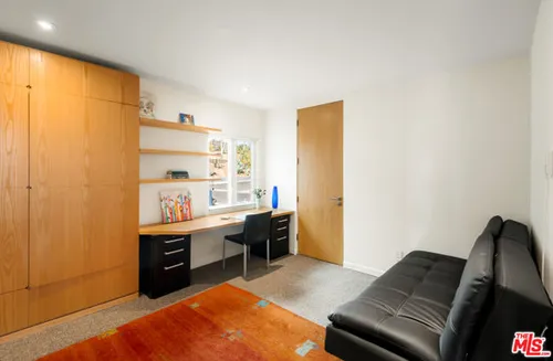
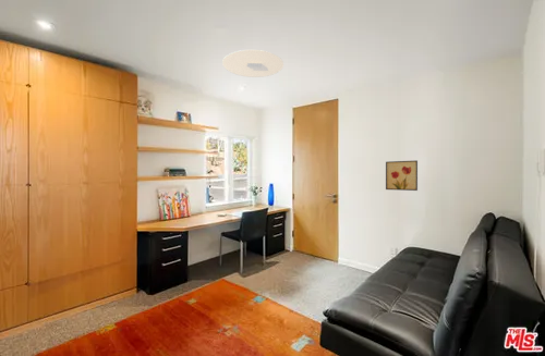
+ ceiling light (253, 62)
+ wall art (401, 175)
